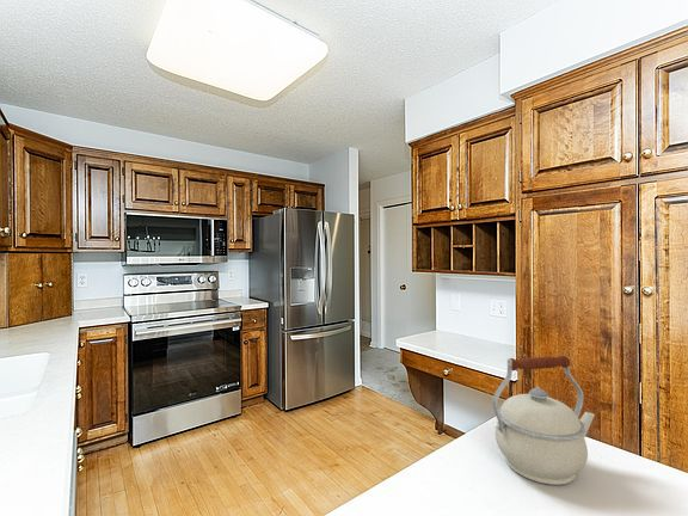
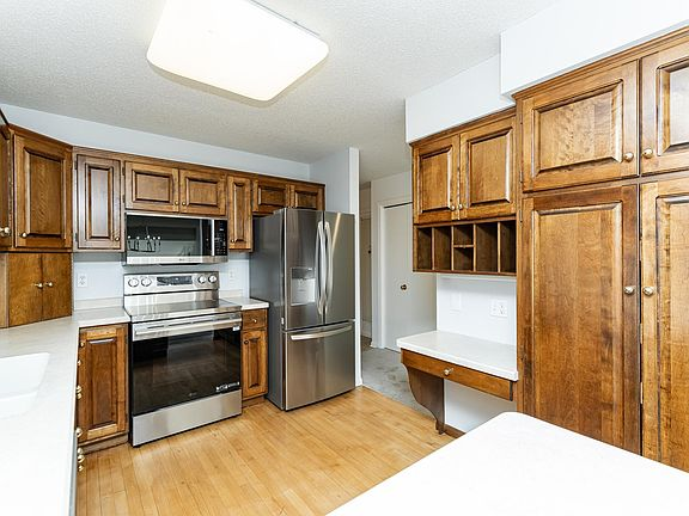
- kettle (545, 411)
